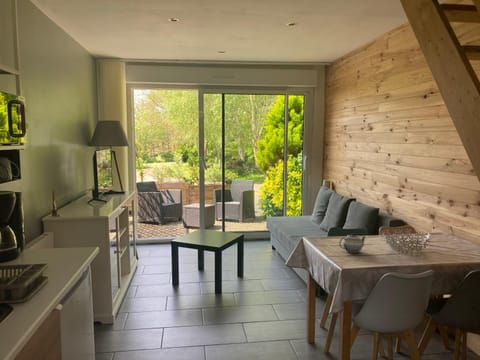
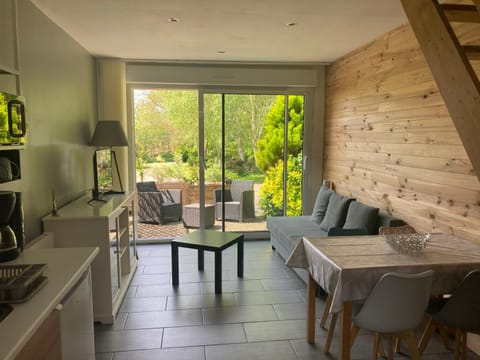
- teapot (352, 242)
